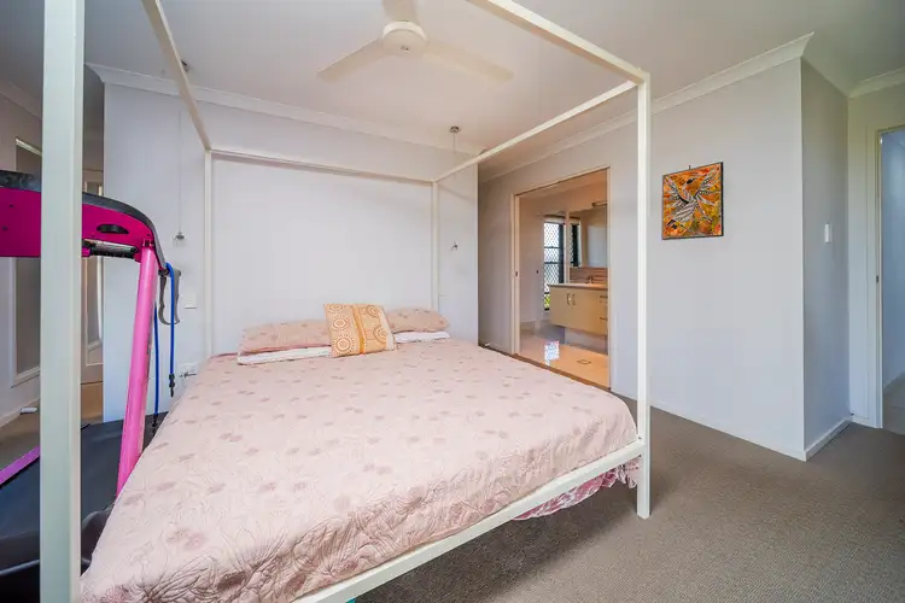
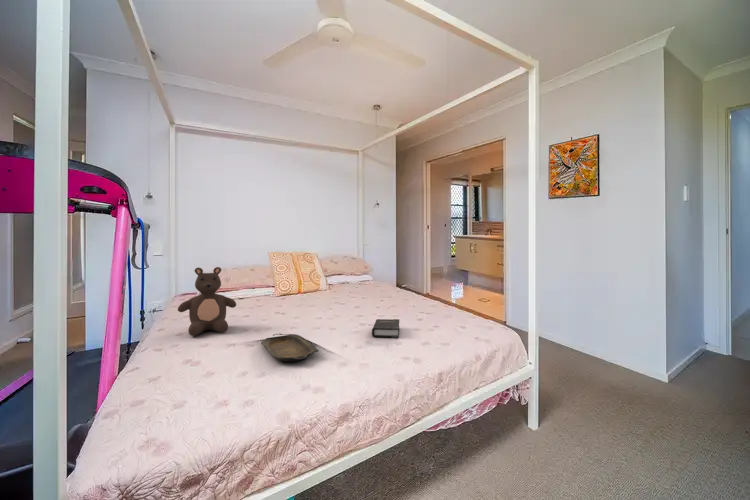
+ serving tray (287, 347)
+ teddy bear (208, 299)
+ hardback book (386, 327)
